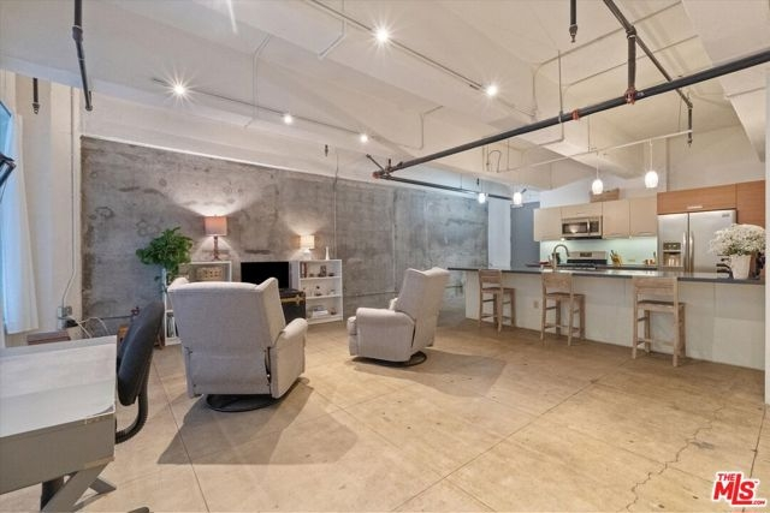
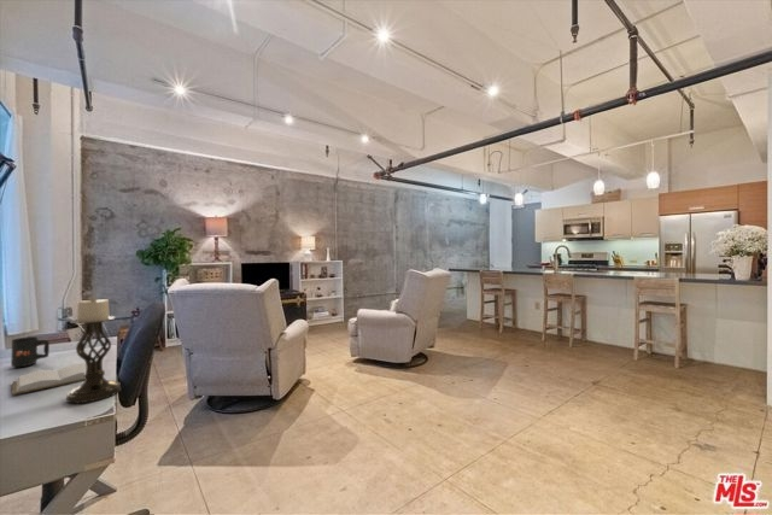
+ mug (30, 351)
+ candle holder (93, 345)
+ book (58, 375)
